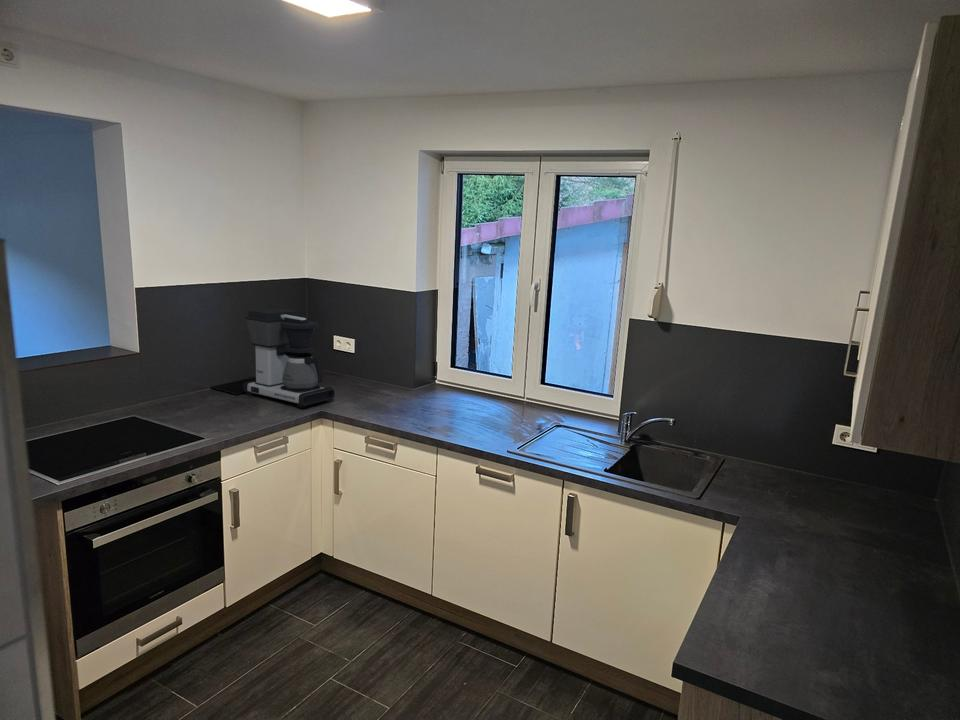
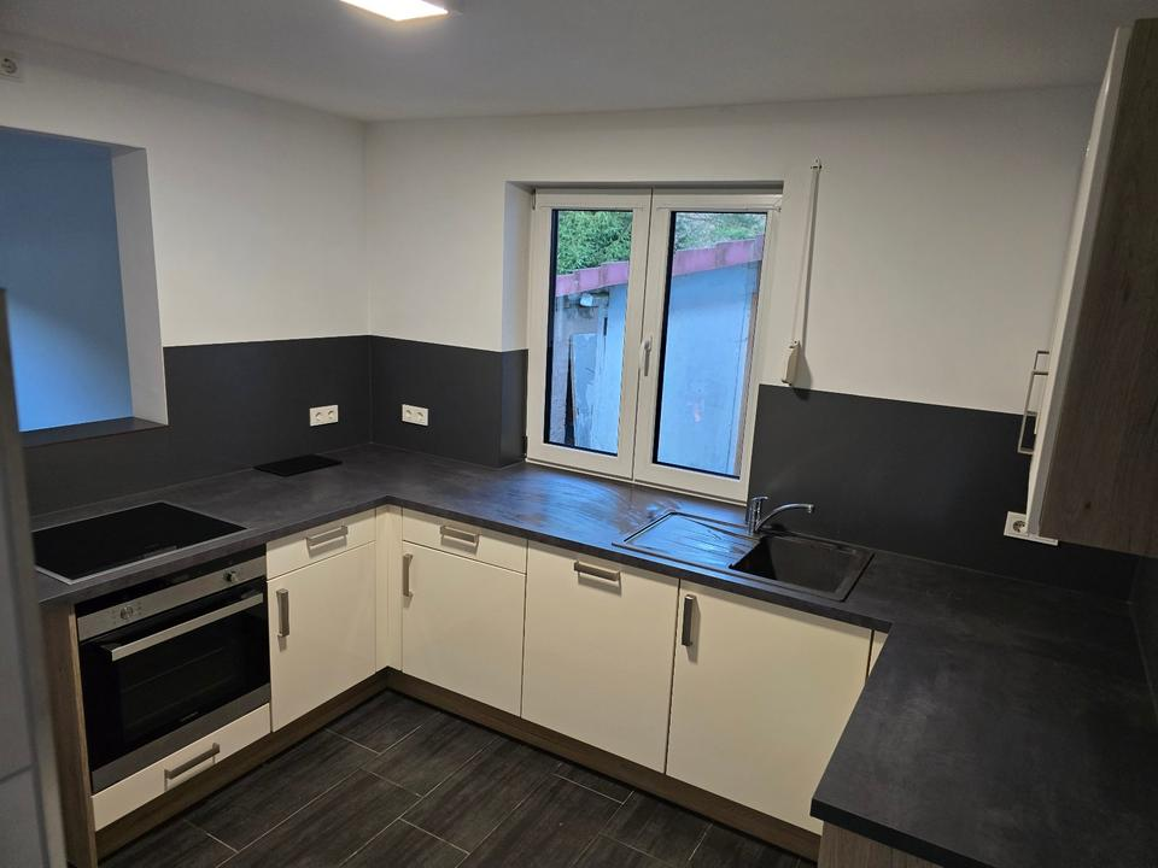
- coffee maker (289, 355)
